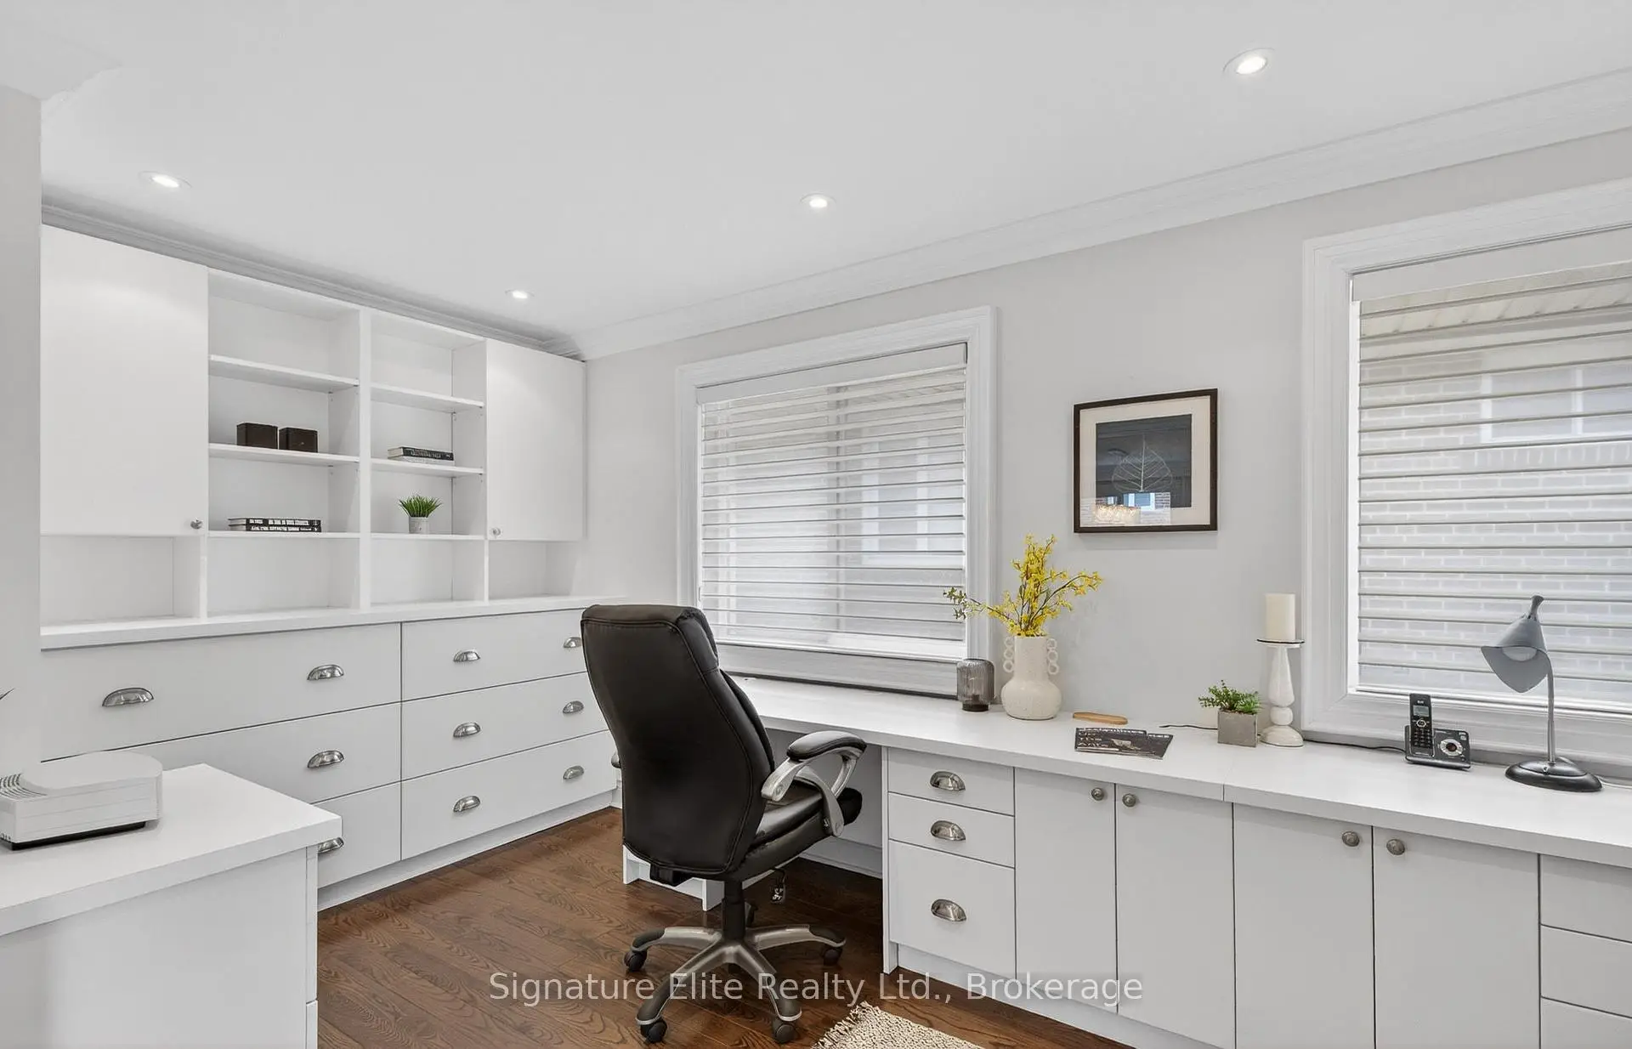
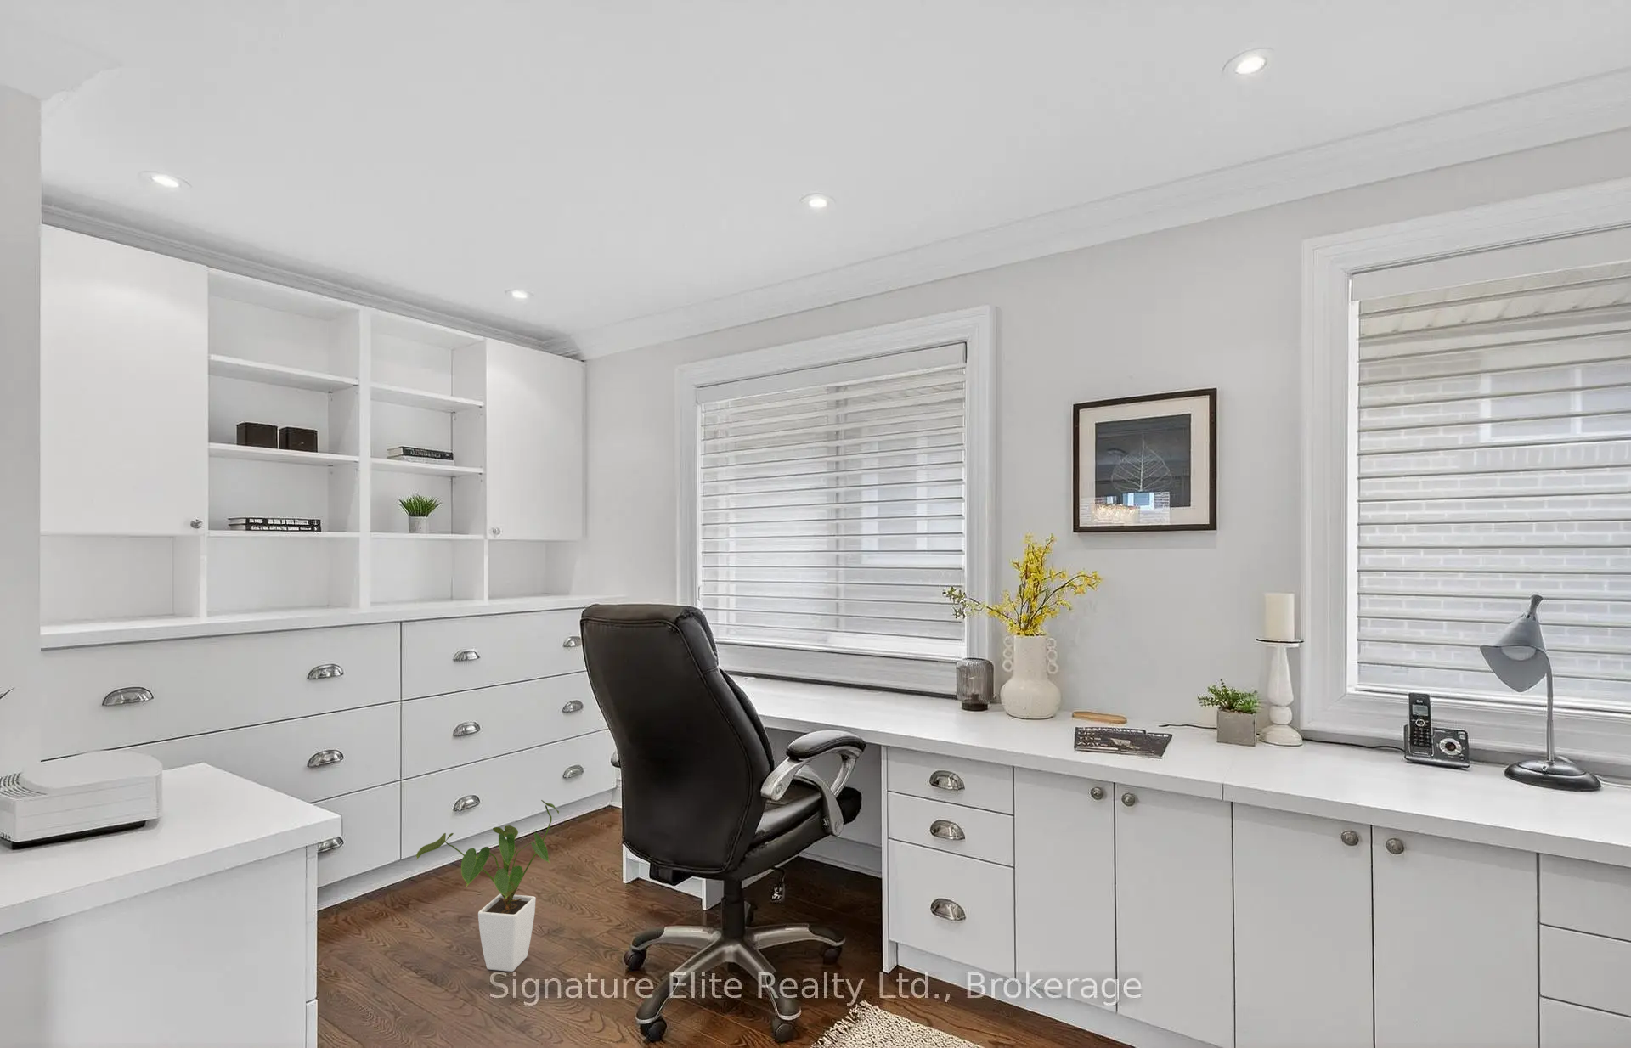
+ house plant (496, 888)
